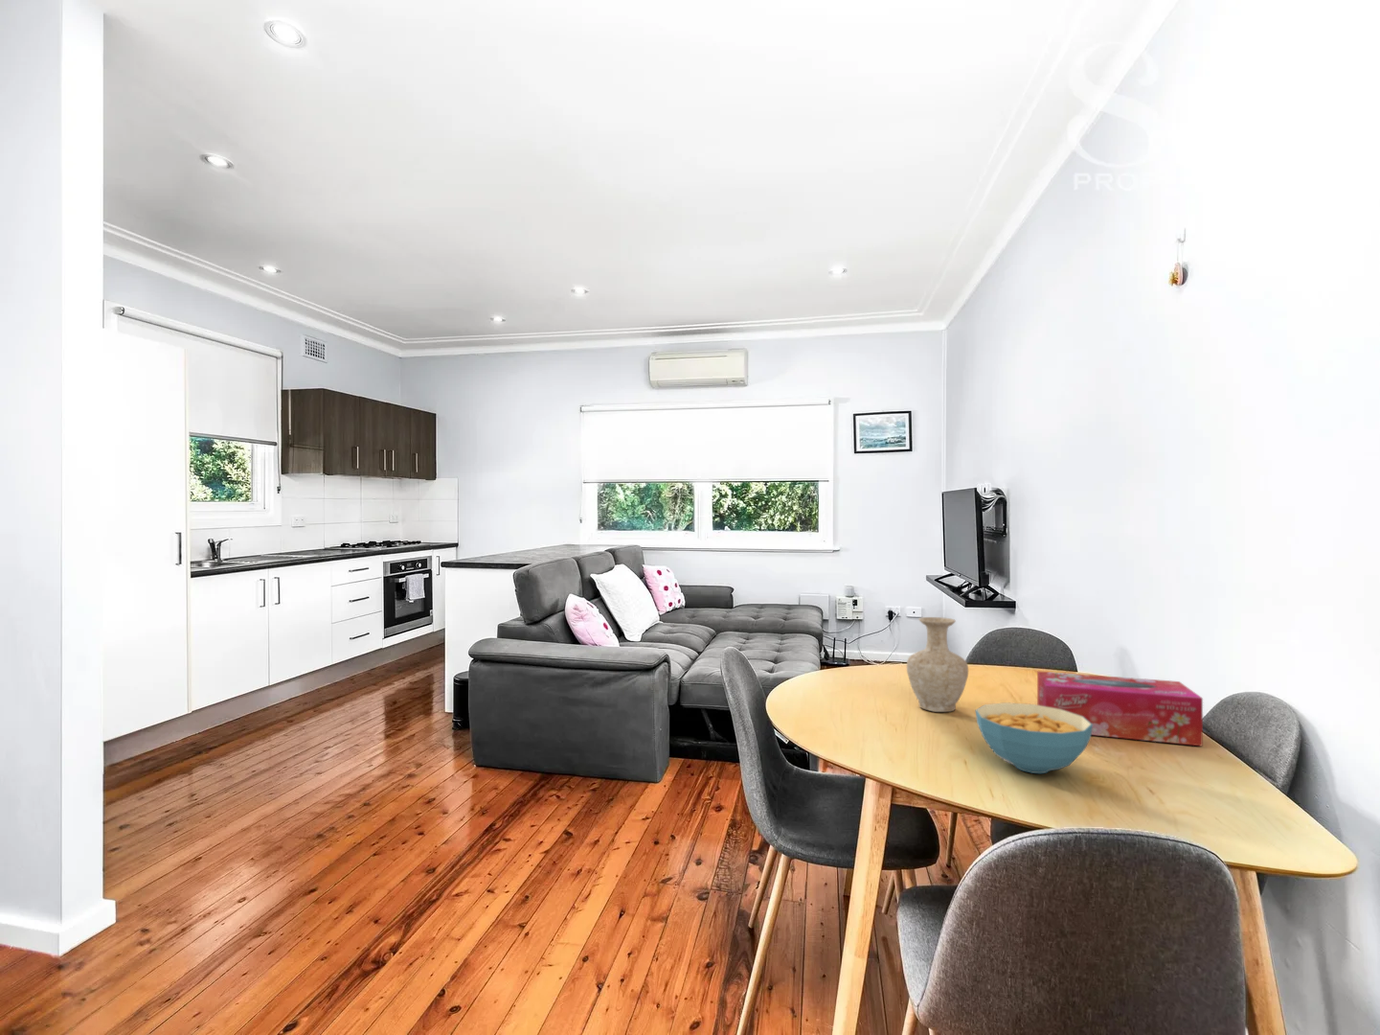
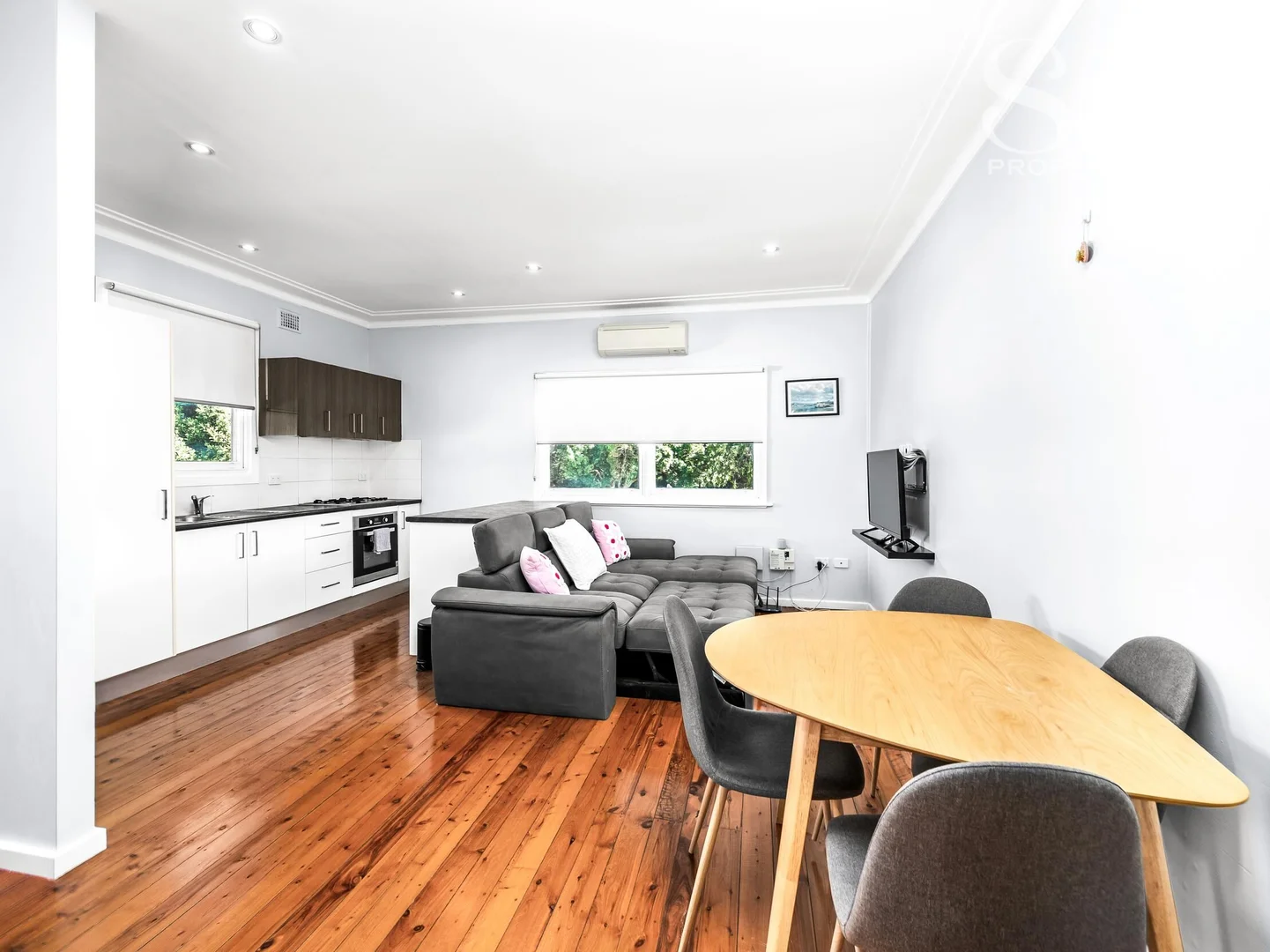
- tissue box (1113, 706)
- vase (937, 663)
- cereal bowl (1031, 741)
